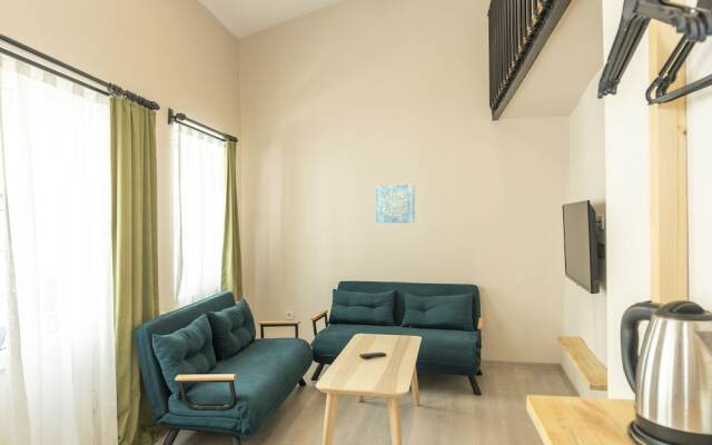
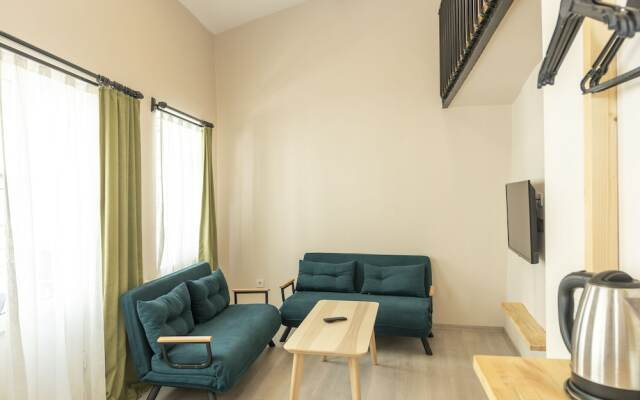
- wall art (395, 204)
